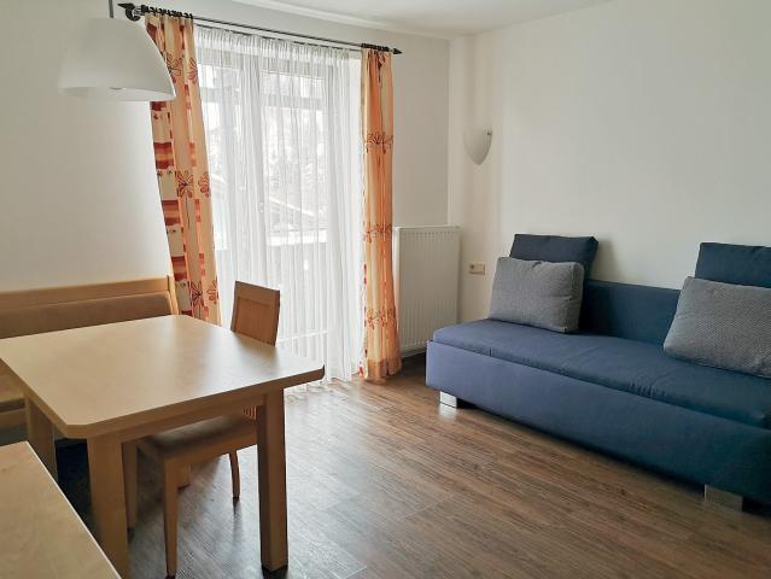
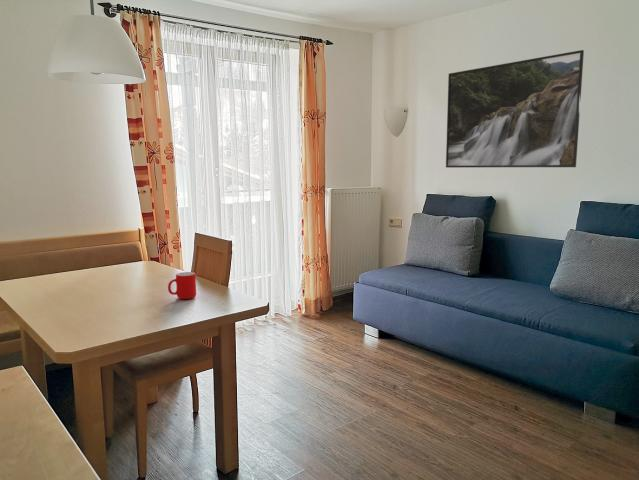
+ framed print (506, 116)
+ cup (181, 286)
